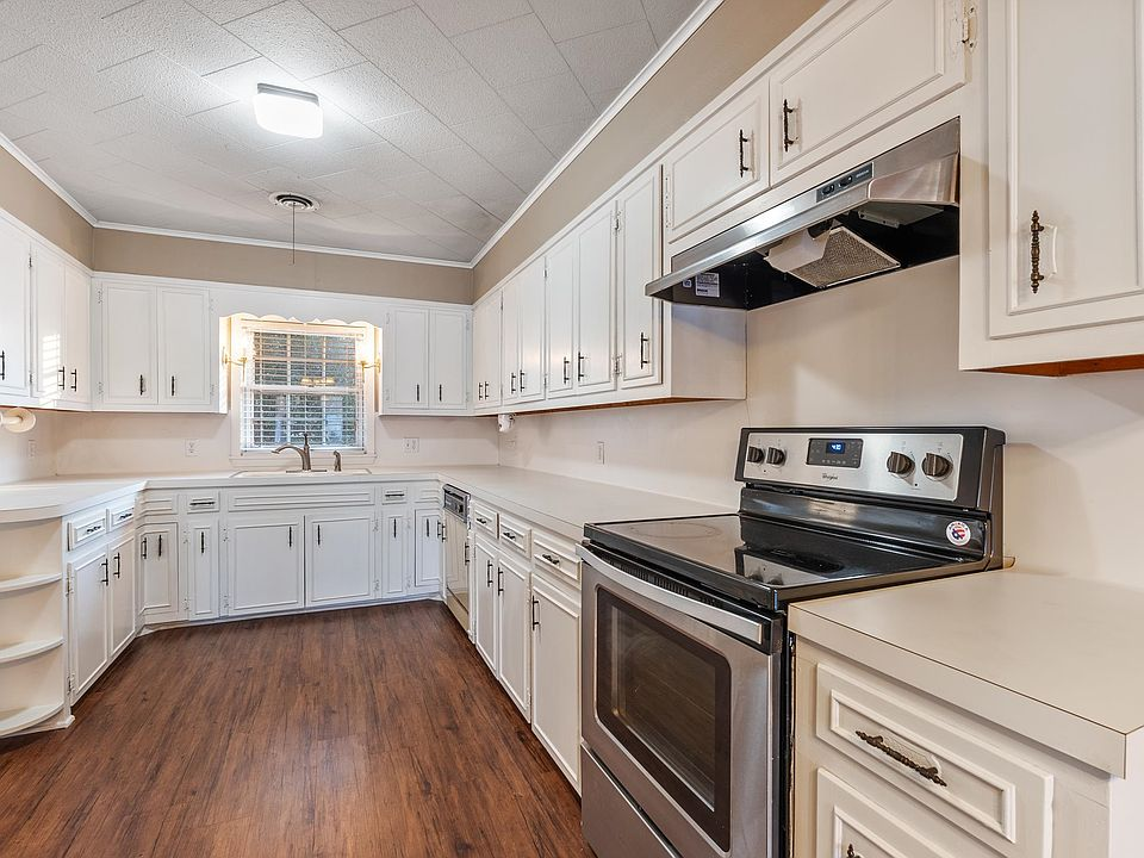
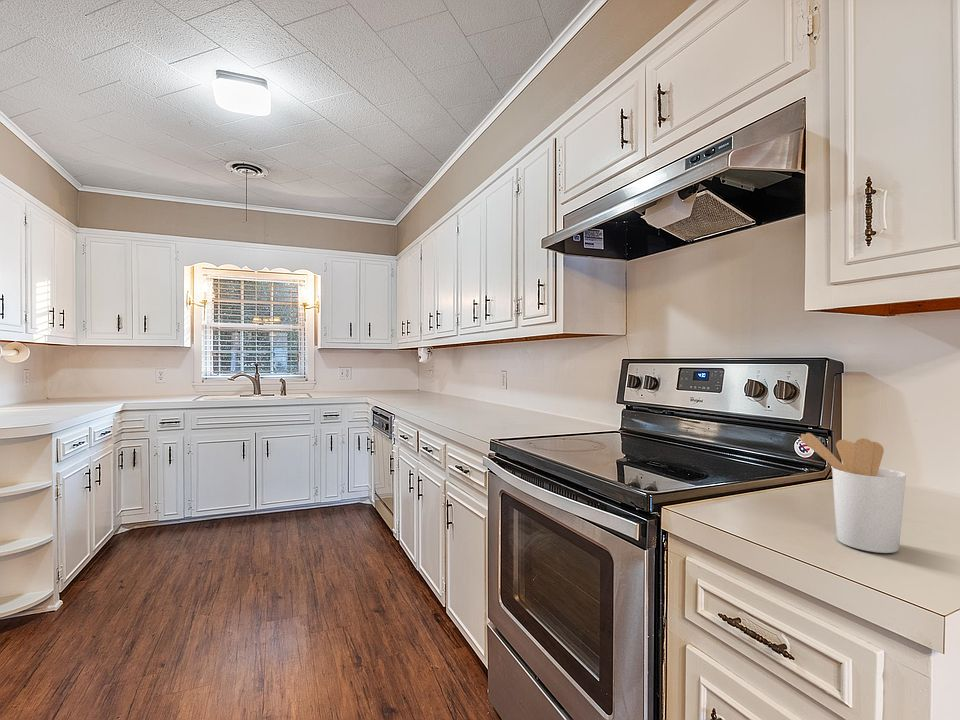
+ utensil holder (848, 486)
